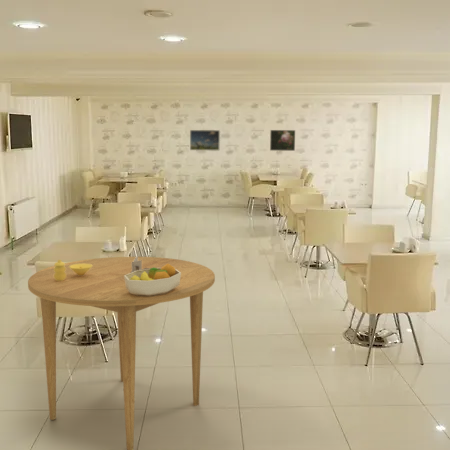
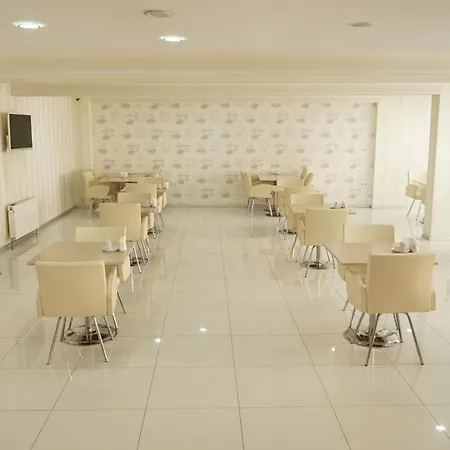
- fruit bowl (152, 278)
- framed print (204, 140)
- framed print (282, 140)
- dining table (125, 344)
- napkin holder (141, 264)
- condiment set (72, 267)
